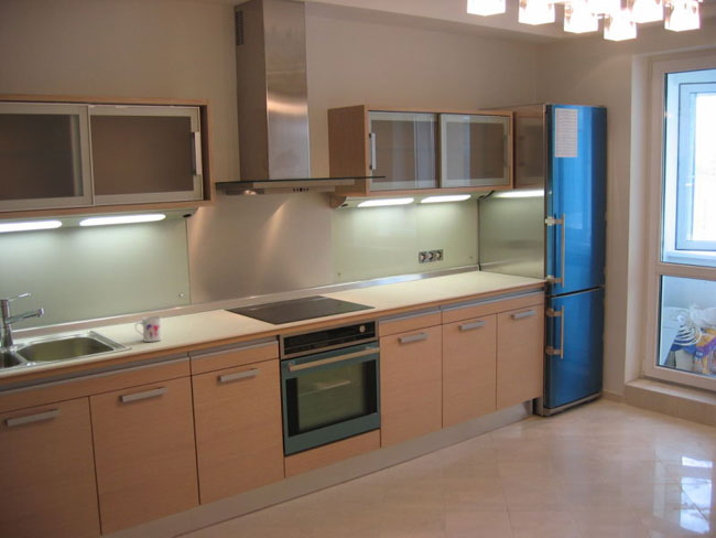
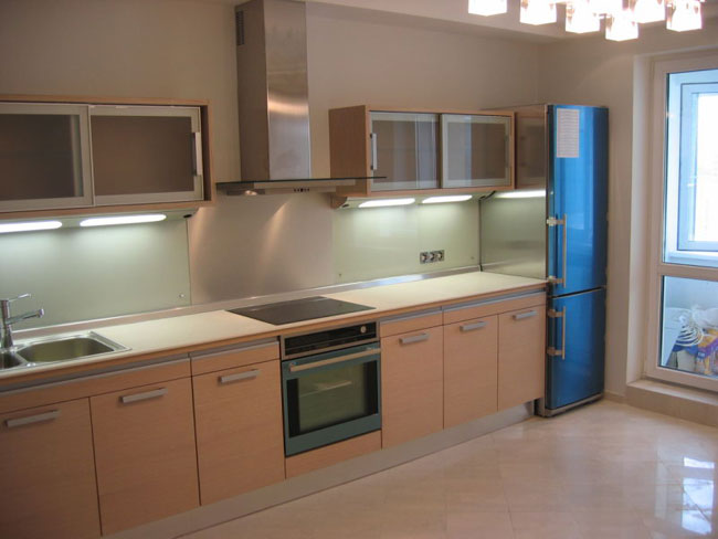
- mug (148, 329)
